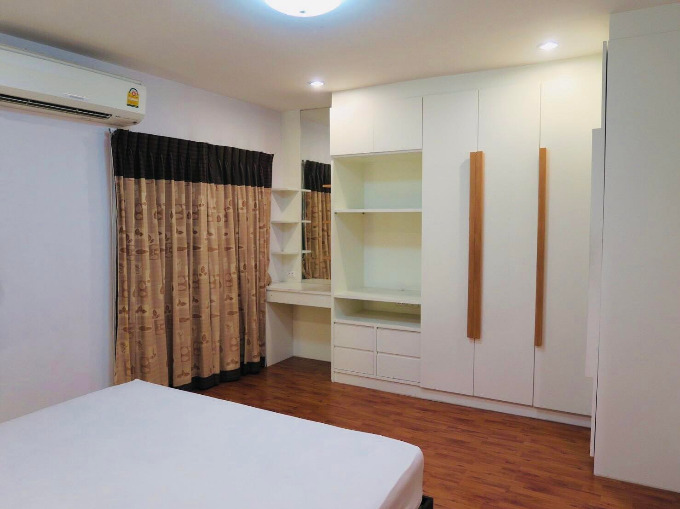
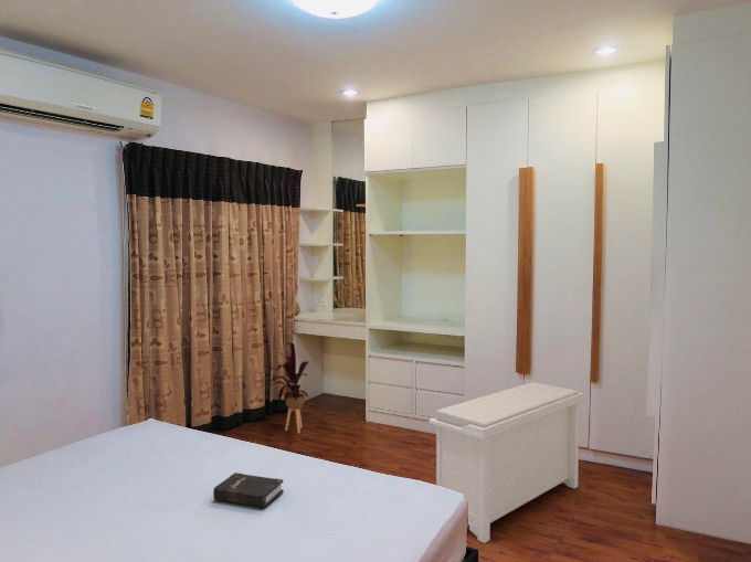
+ house plant (289, 385)
+ hardback book (248, 489)
+ bench (510, 450)
